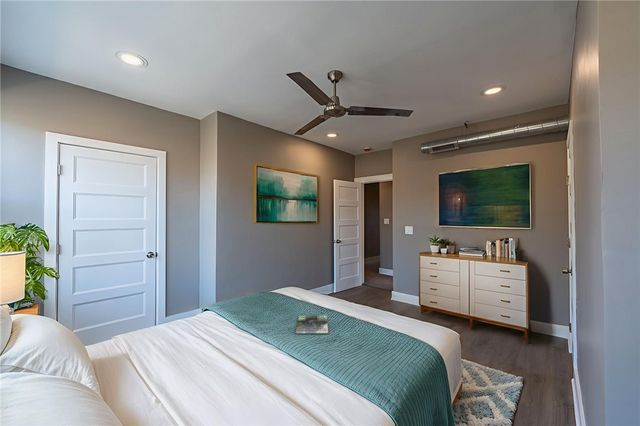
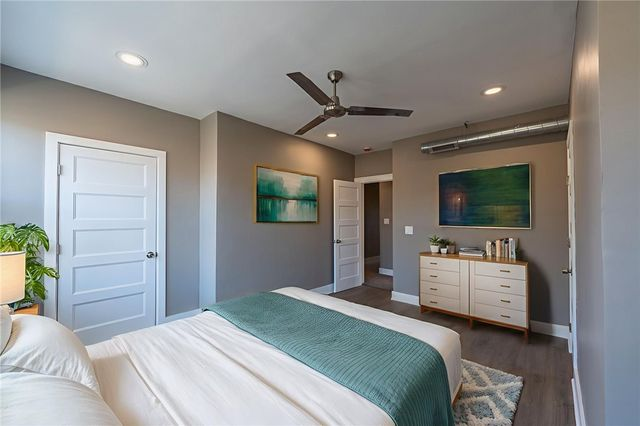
- magazine (312, 324)
